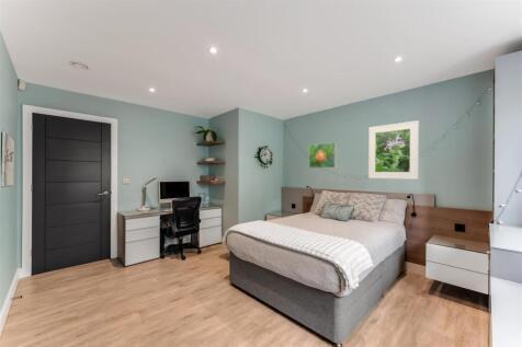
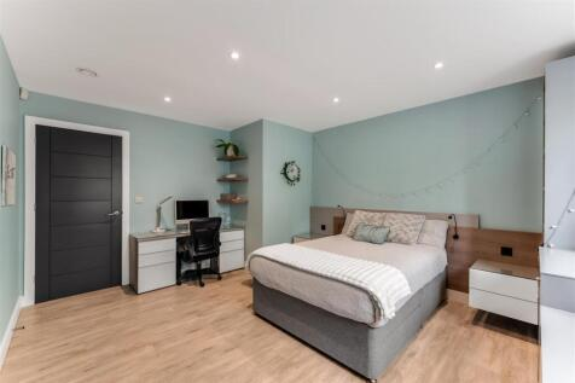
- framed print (321, 155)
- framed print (392, 151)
